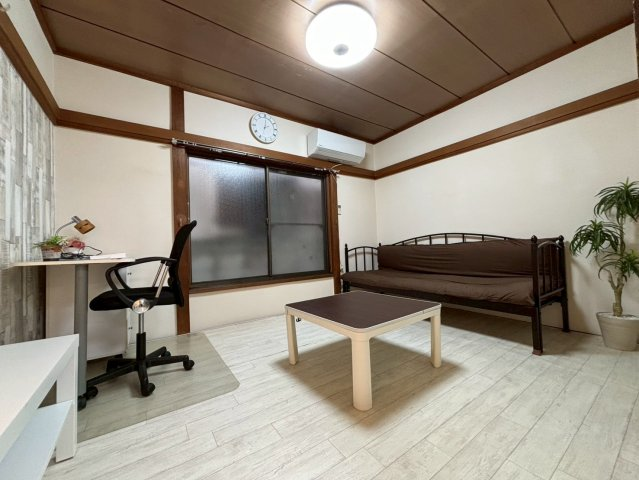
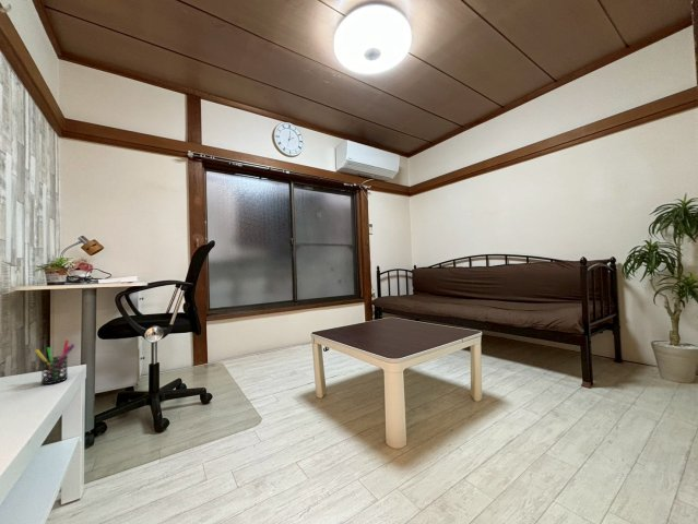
+ pen holder (55, 360)
